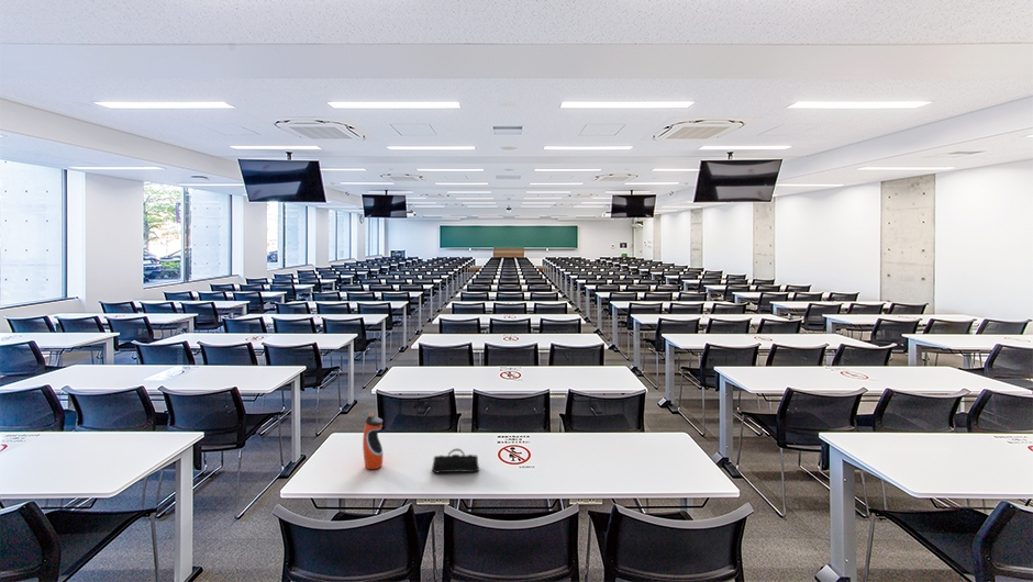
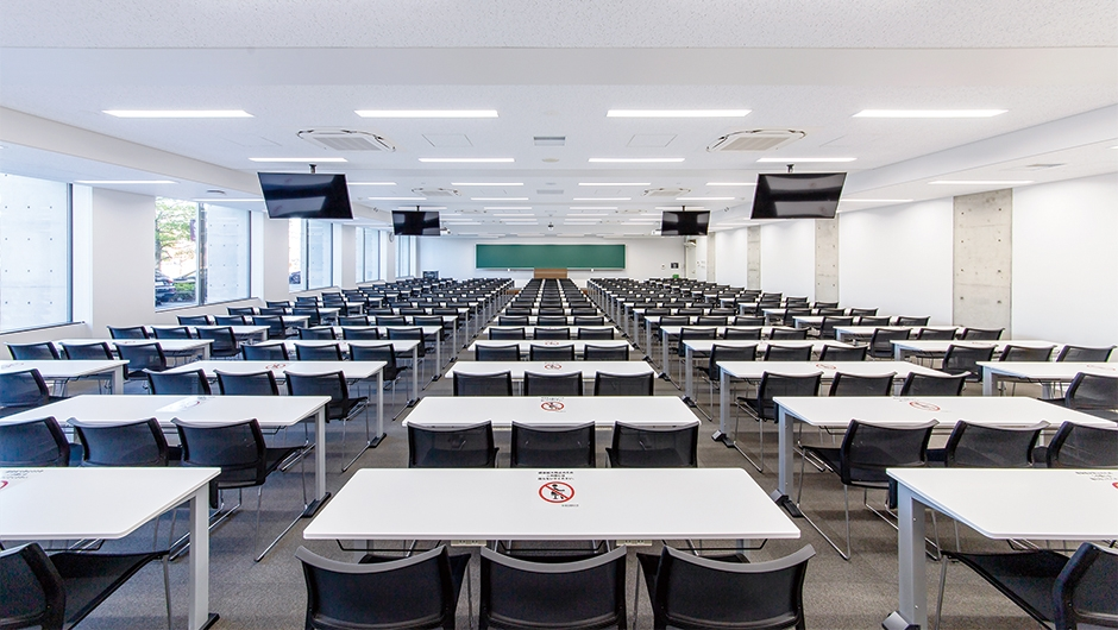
- water bottle (373, 439)
- pencil case (455, 459)
